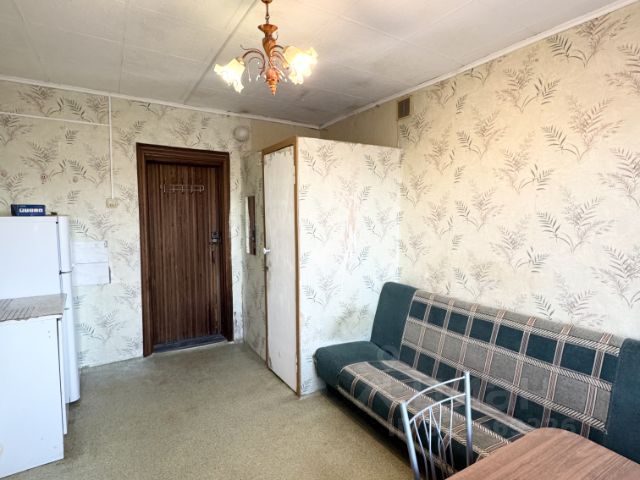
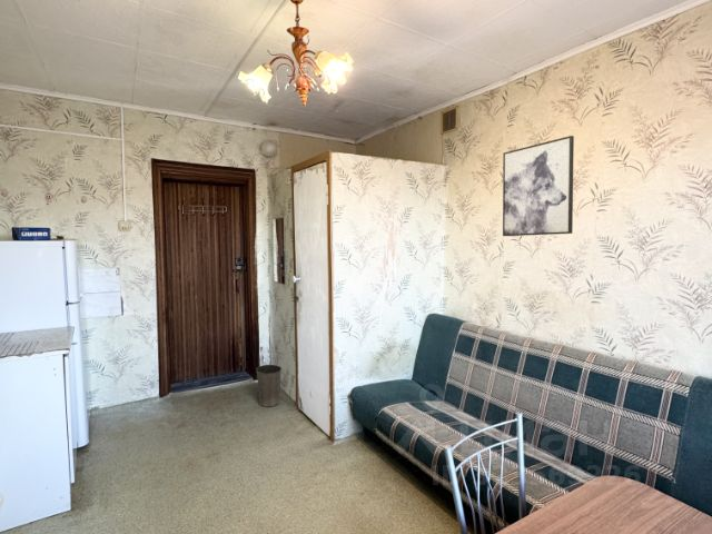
+ waste basket (269, 385)
+ wall art (535, 190)
